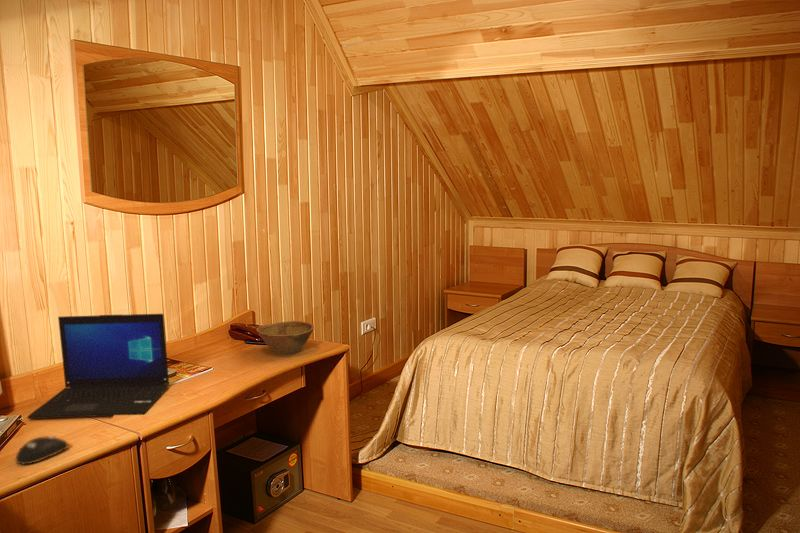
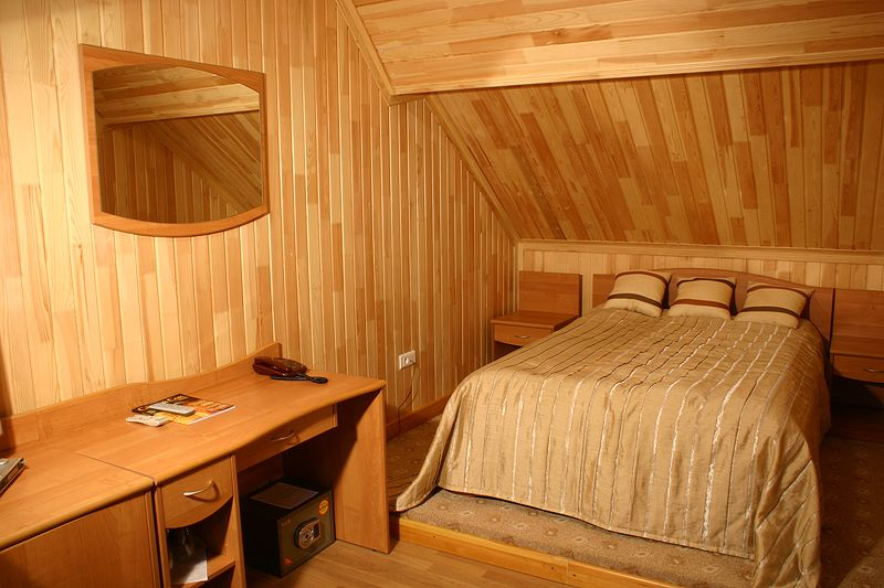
- laptop (99, 363)
- computer mouse (40, 447)
- bowl (285, 339)
